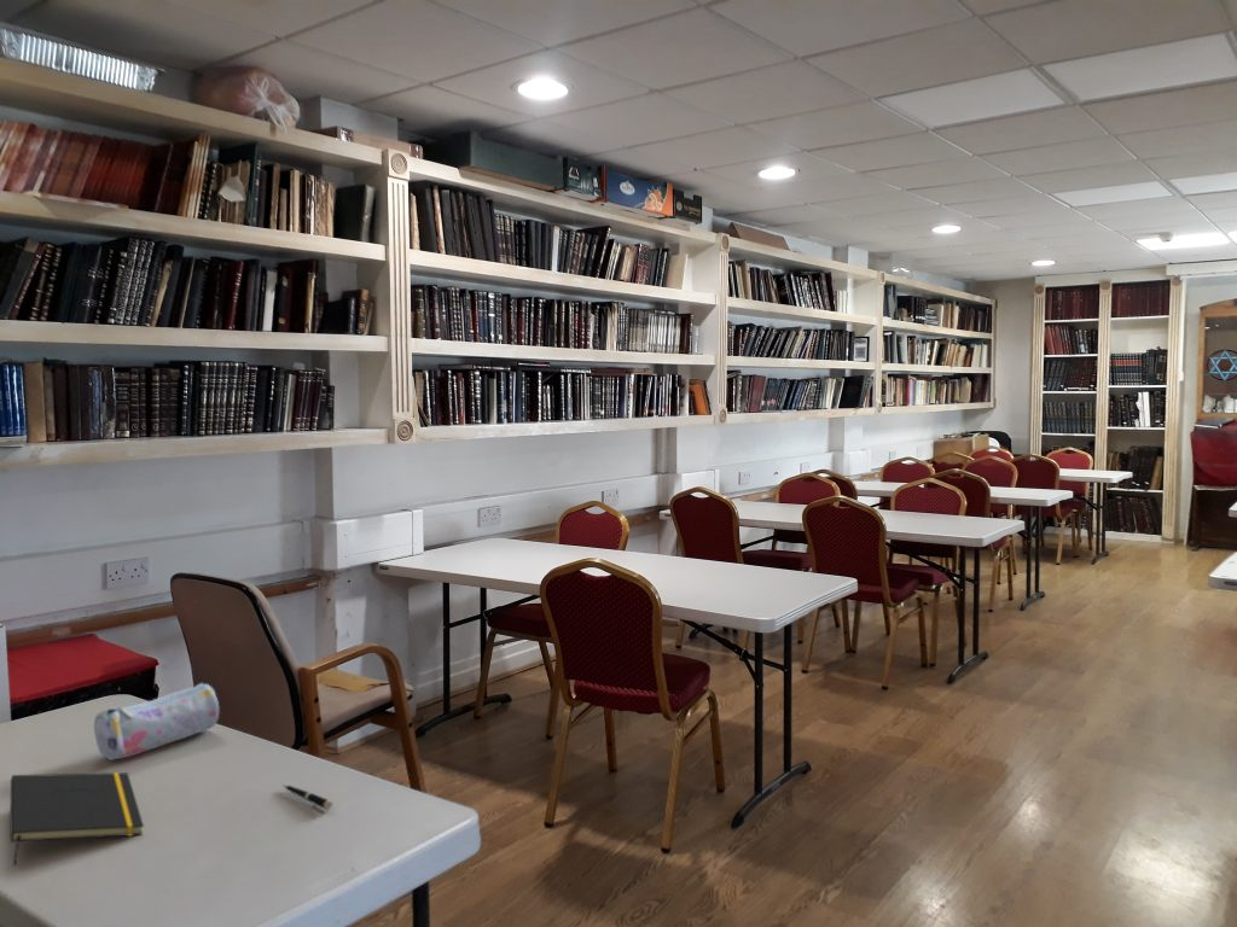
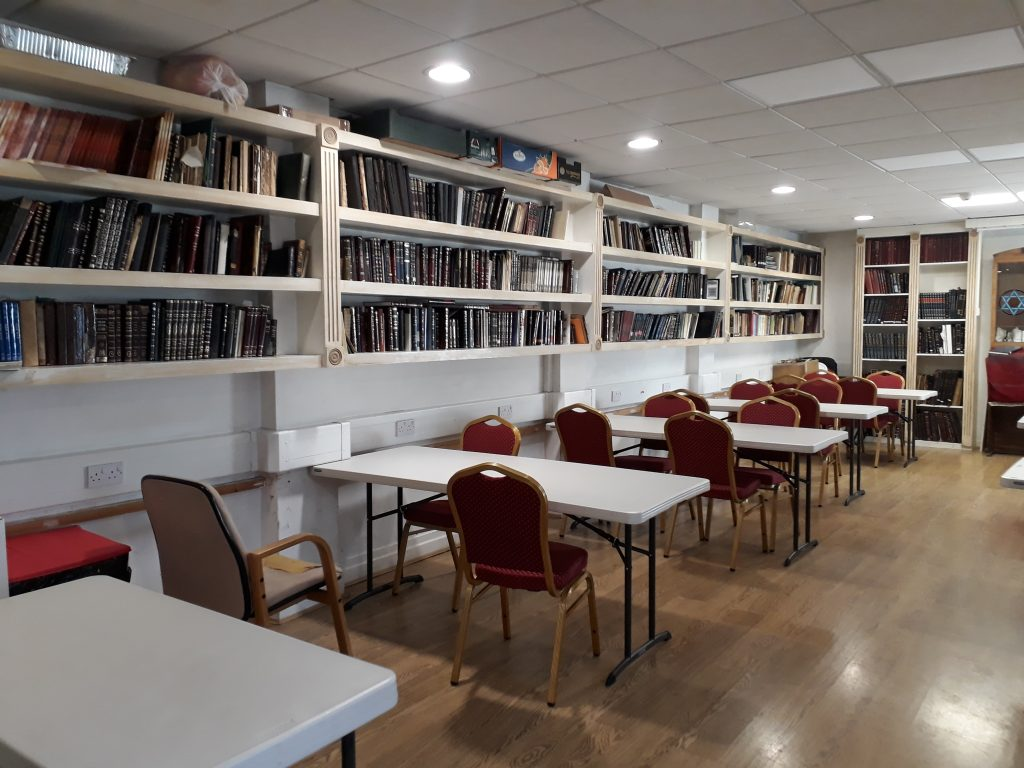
- pen (304, 793)
- pencil case (157, 719)
- notepad (74, 804)
